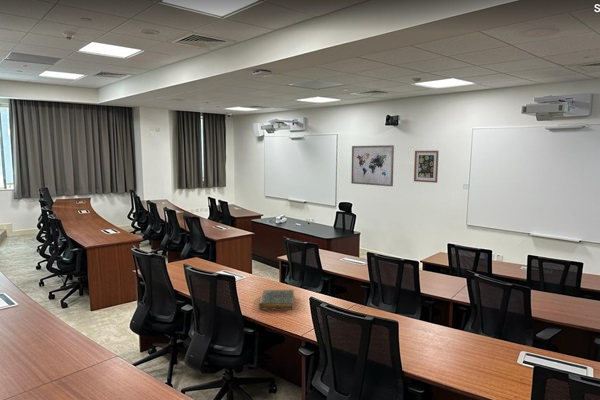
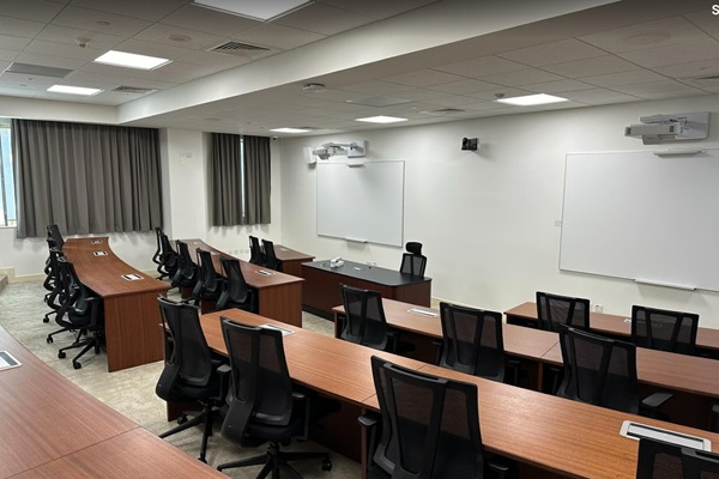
- wall art (425, 166)
- hardback book (277, 299)
- wall art (371, 165)
